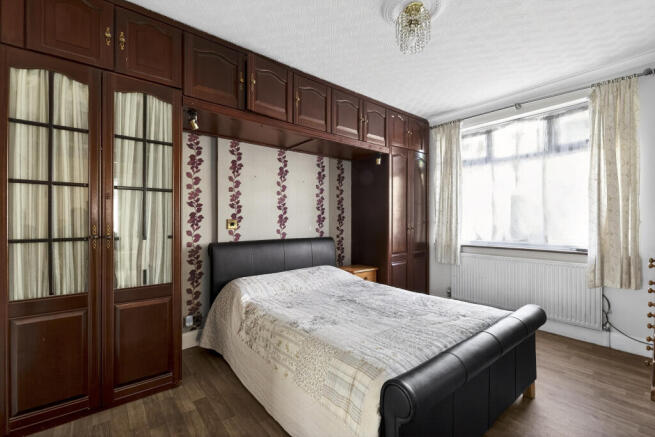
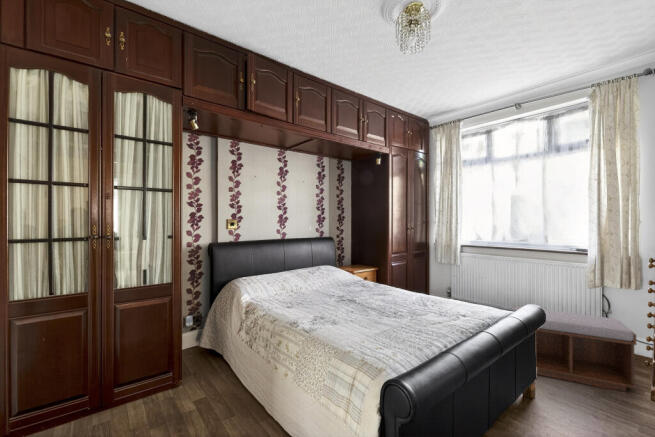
+ bench (566, 344)
